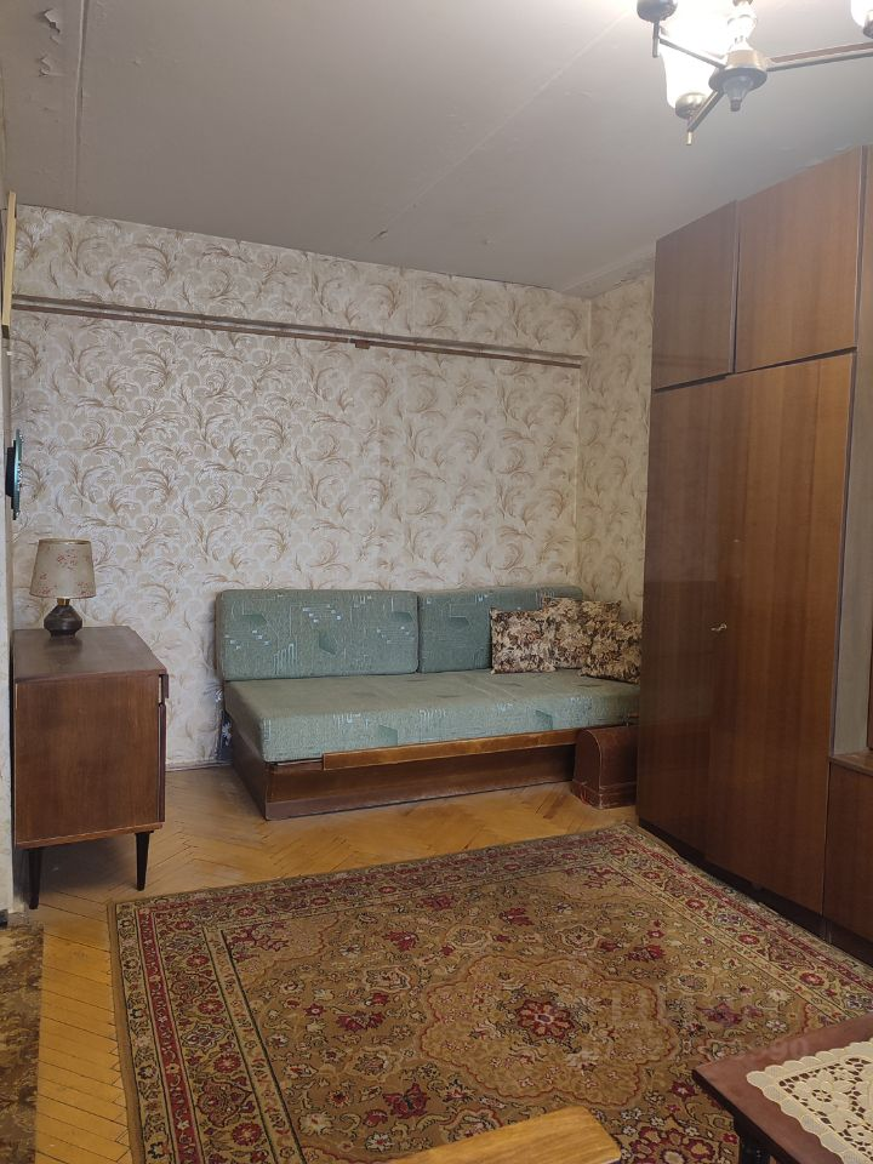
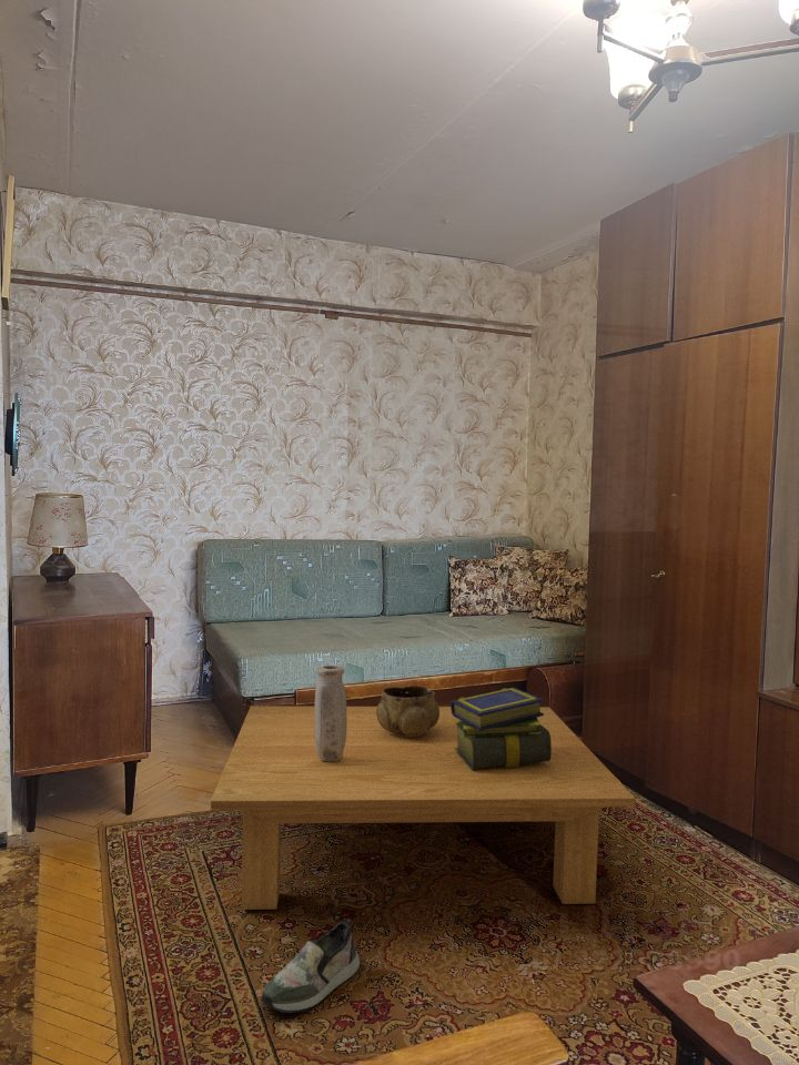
+ shoe (312, 962)
+ decorative bowl (407, 711)
+ stack of books (499, 727)
+ vase (331, 713)
+ coffee table (411, 794)
